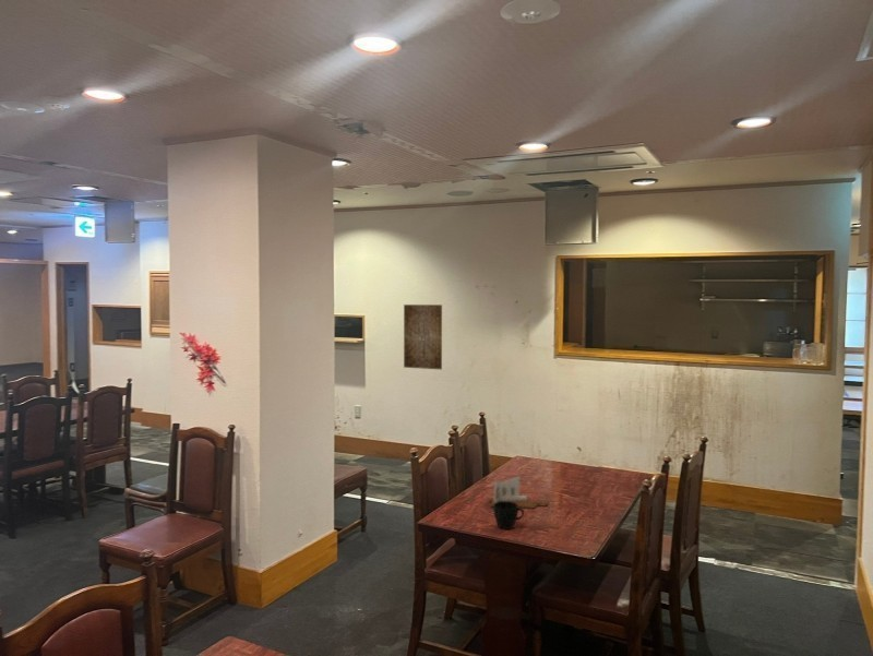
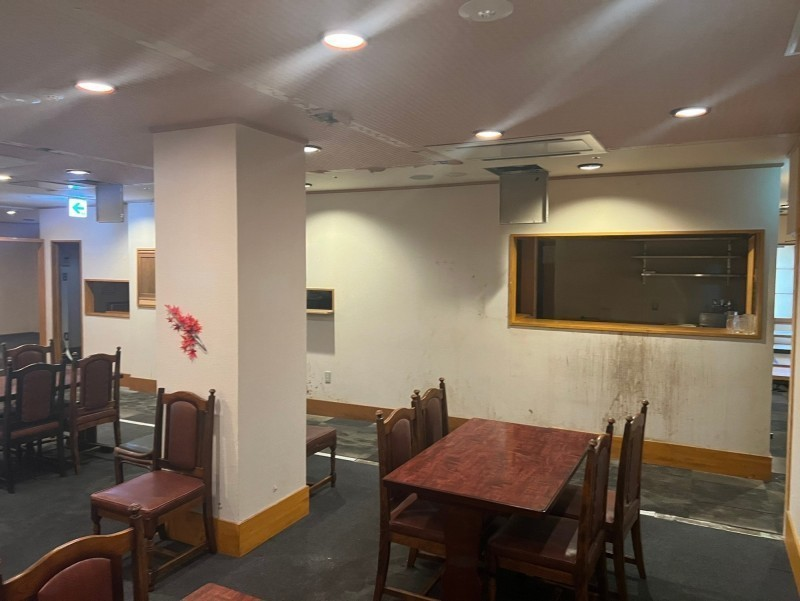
- wall art (422, 336)
- cup (506, 515)
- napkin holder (516, 491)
